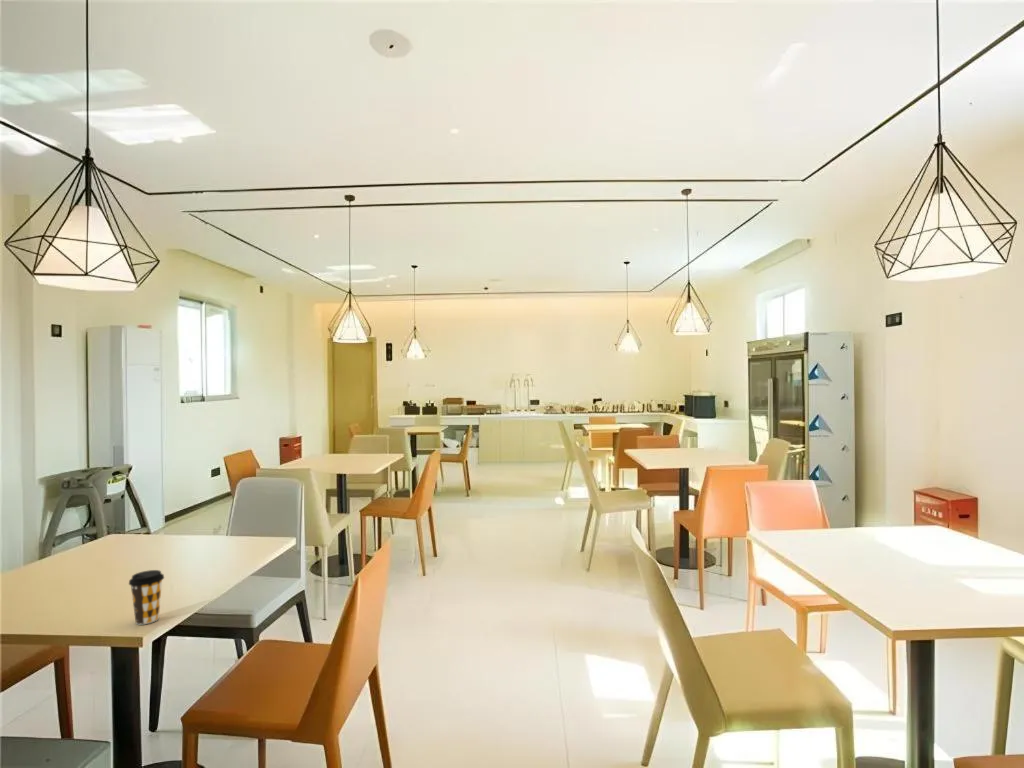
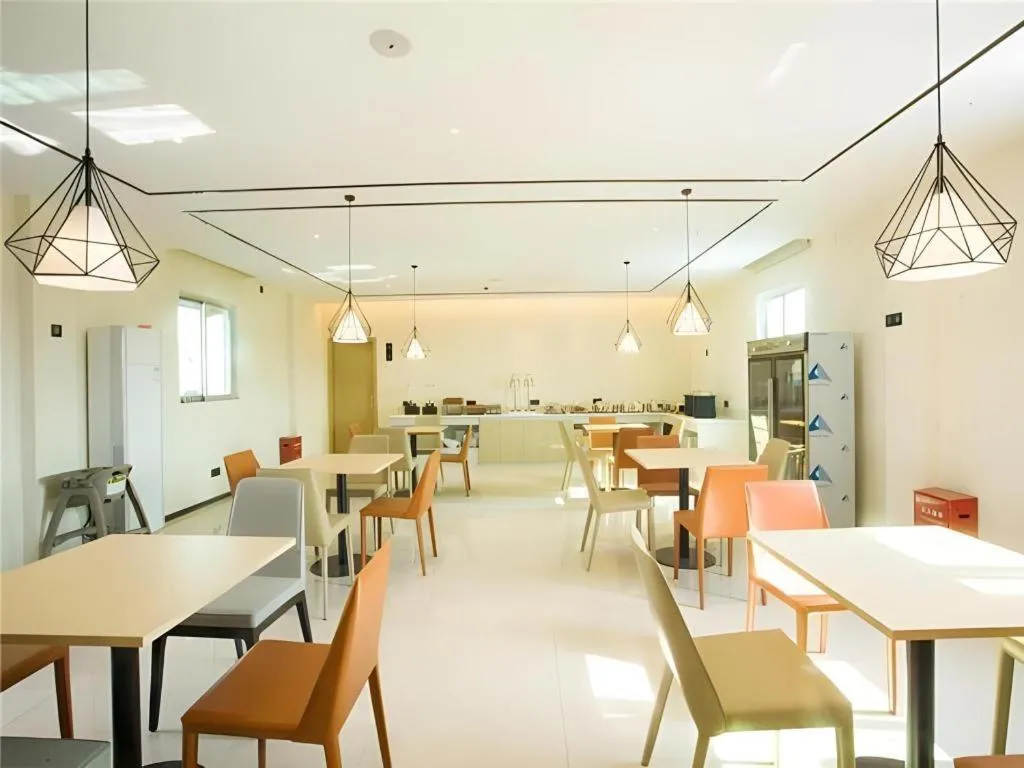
- coffee cup (147, 597)
